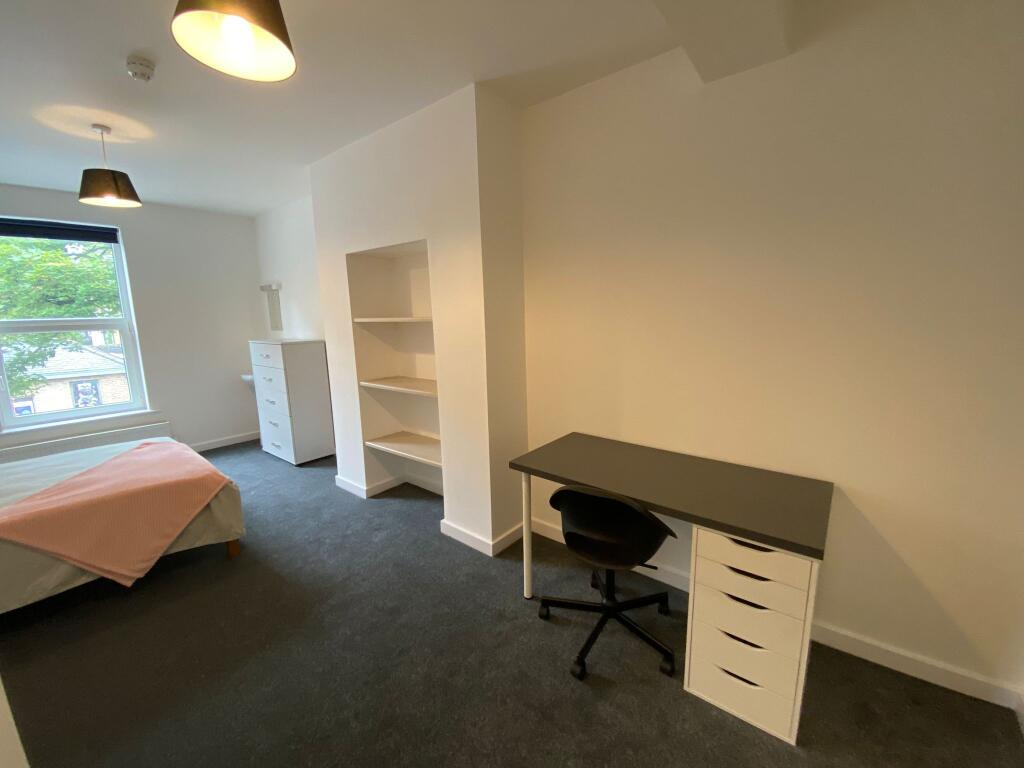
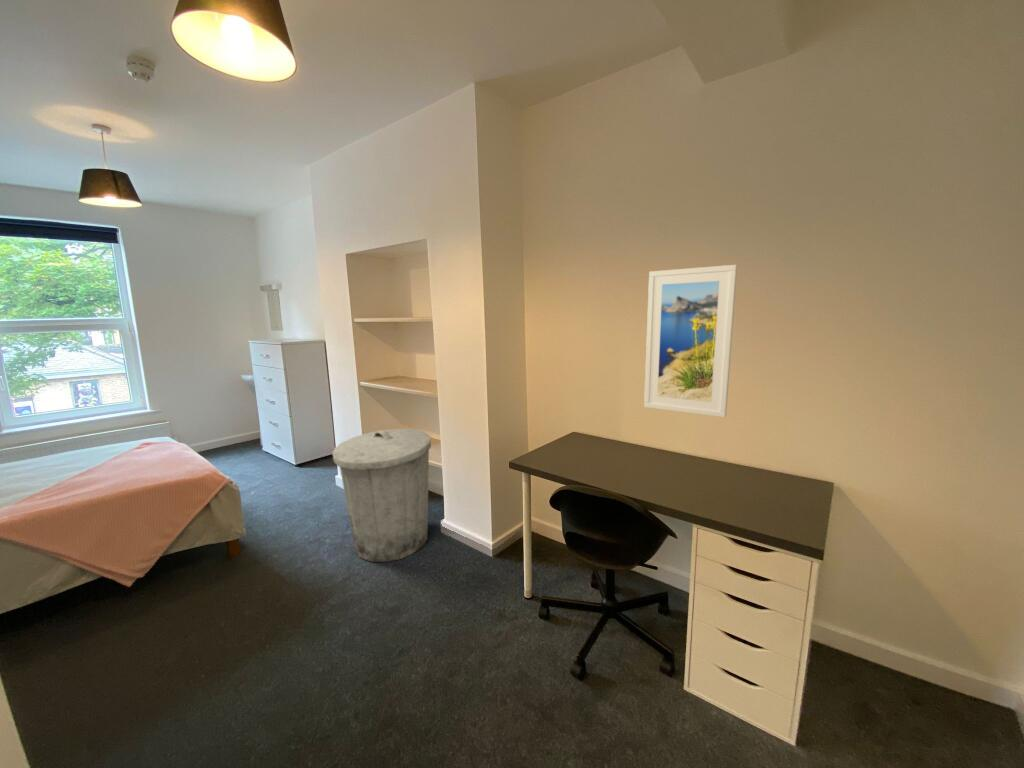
+ trash can (386, 487)
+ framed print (686, 342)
